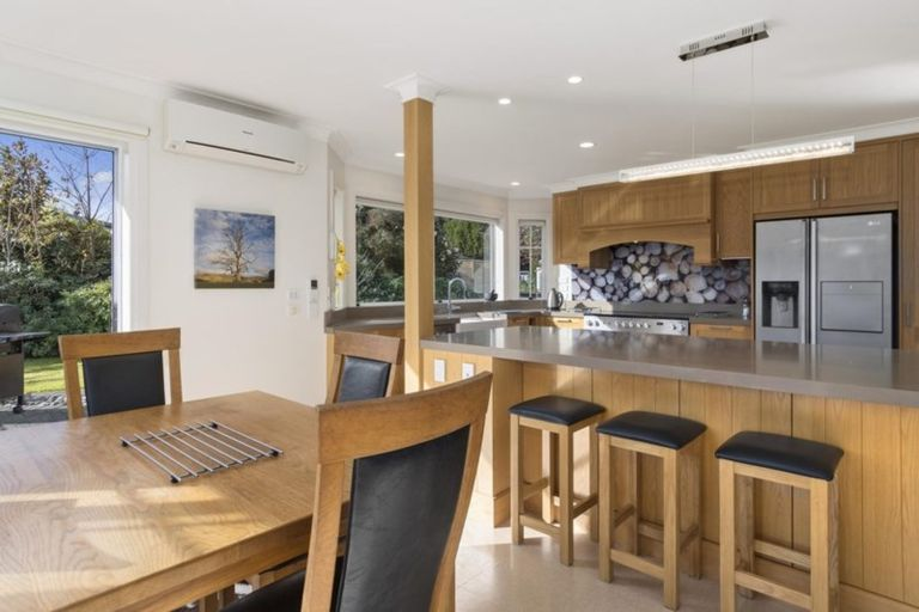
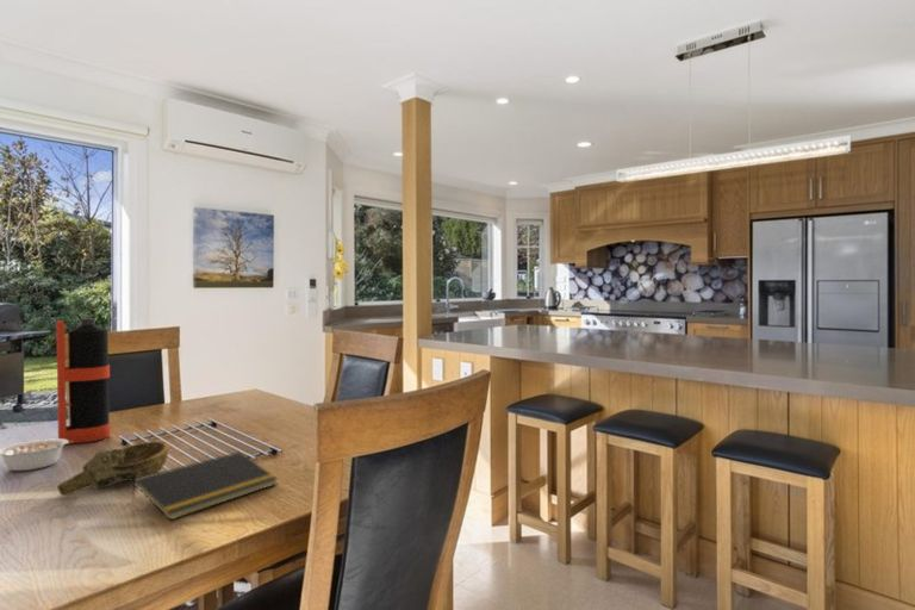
+ bottle (83, 379)
+ notepad (208, 481)
+ decorative bowl (117, 465)
+ legume (36, 453)
